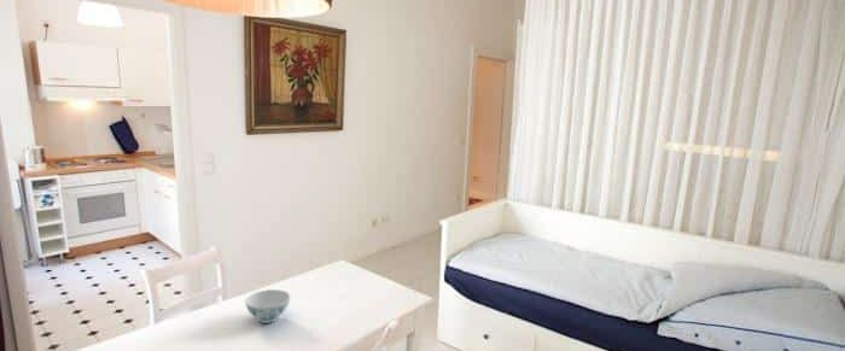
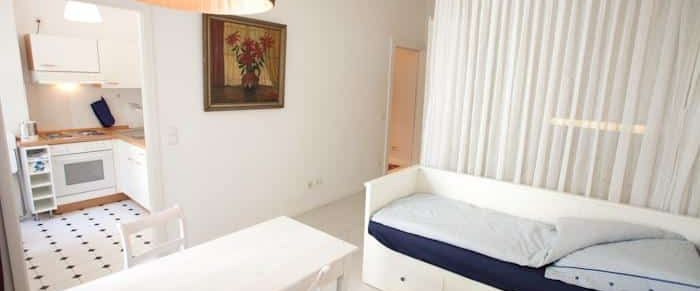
- chinaware (268, 308)
